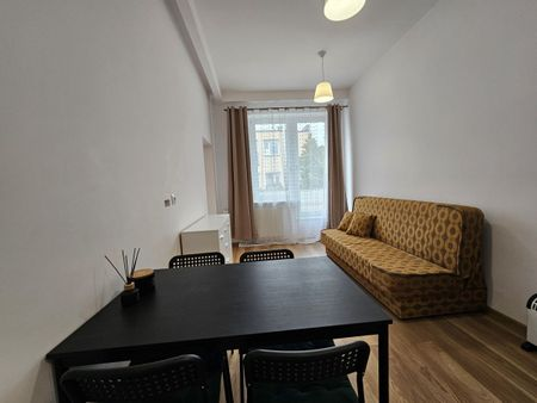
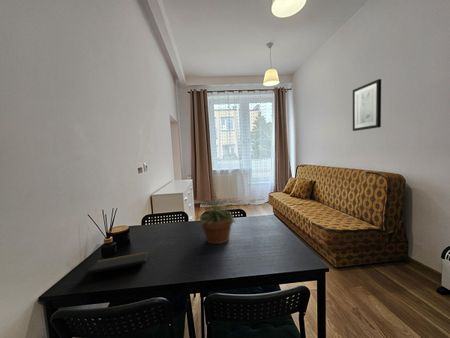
+ wall art (365, 107)
+ notepad (121, 261)
+ potted plant (215, 218)
